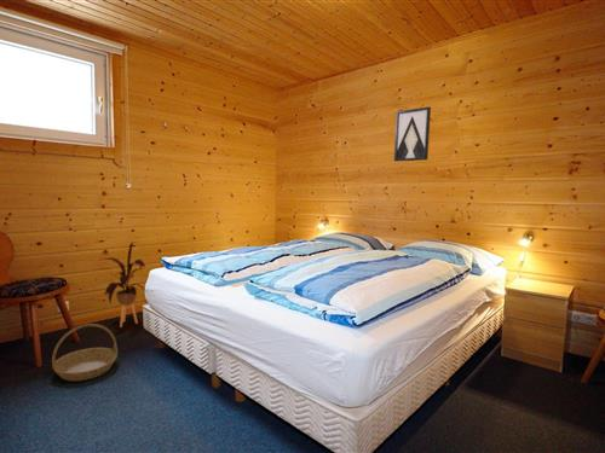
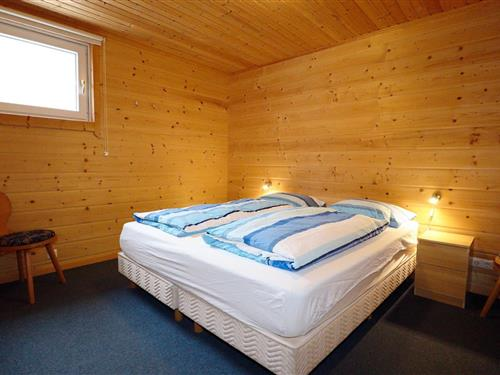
- house plant (122, 284)
- wall art (411, 134)
- basket (85, 349)
